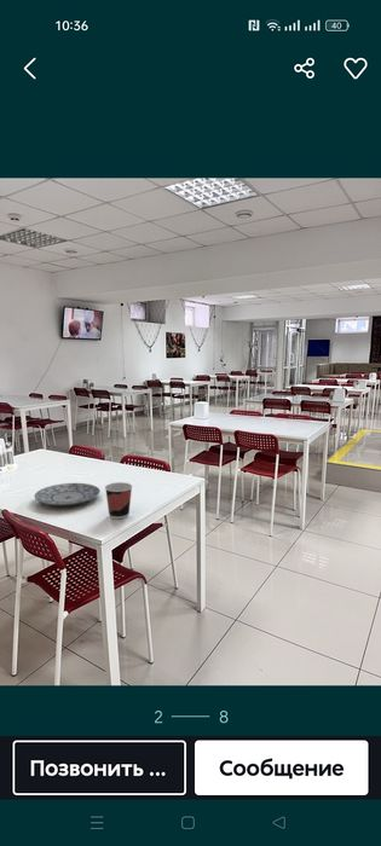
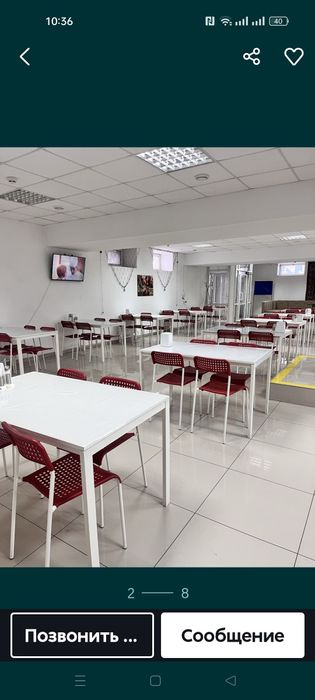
- cup (119, 500)
- plate (68, 496)
